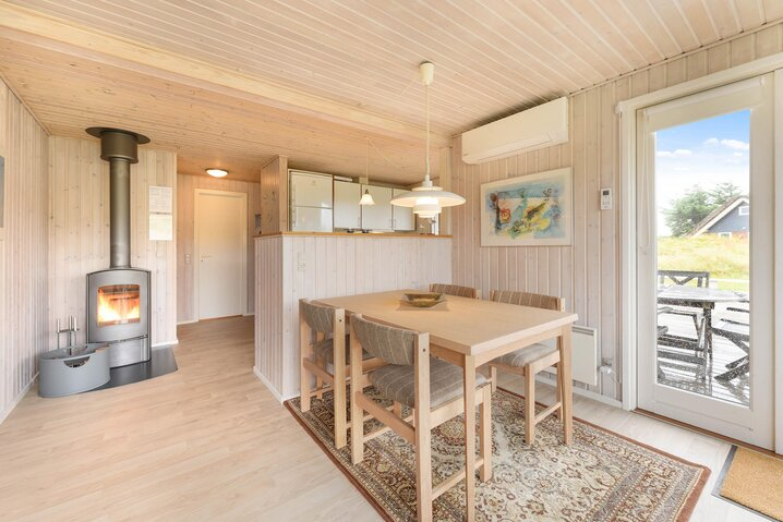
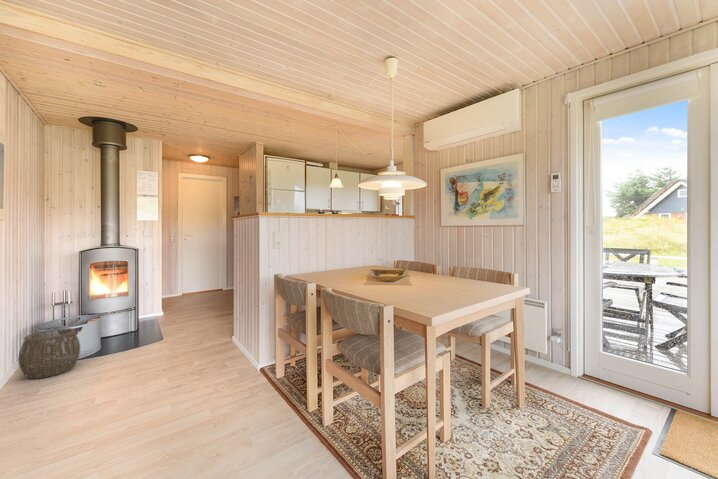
+ woven basket (50, 352)
